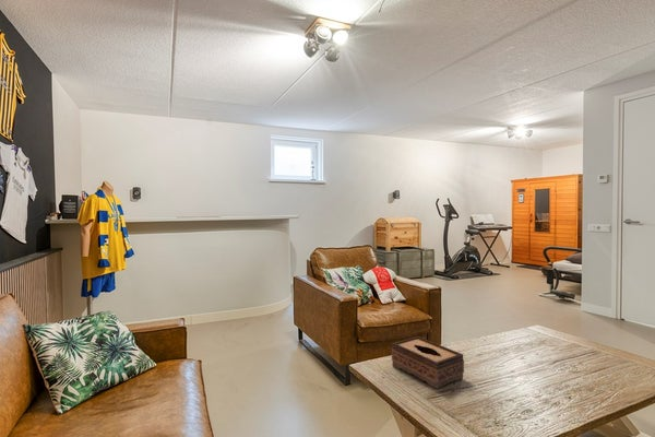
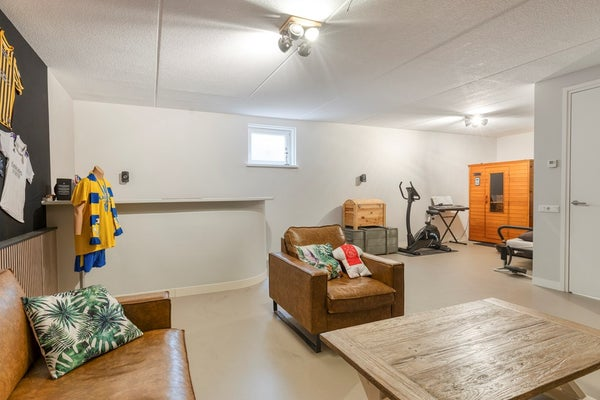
- tissue box (426, 359)
